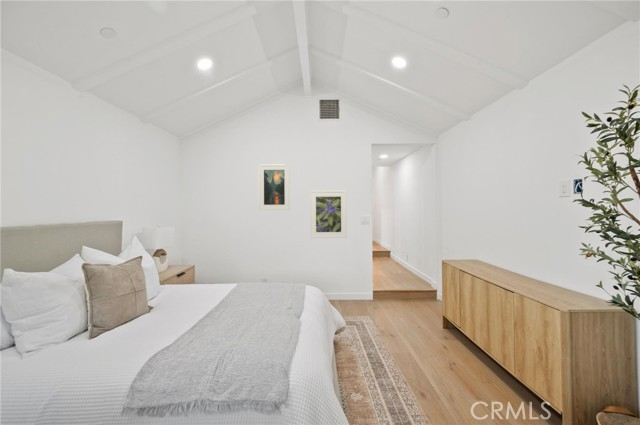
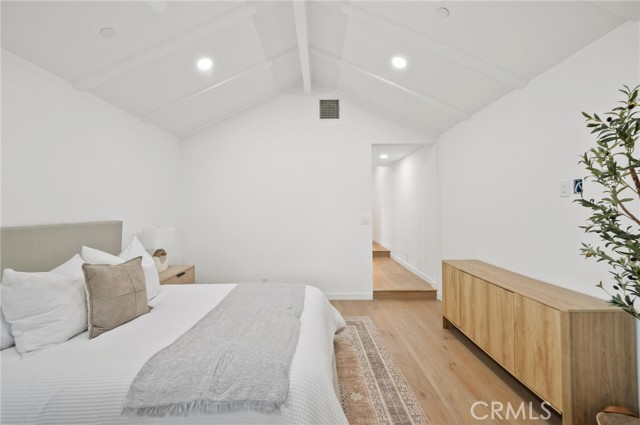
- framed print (274, 187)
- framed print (328, 214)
